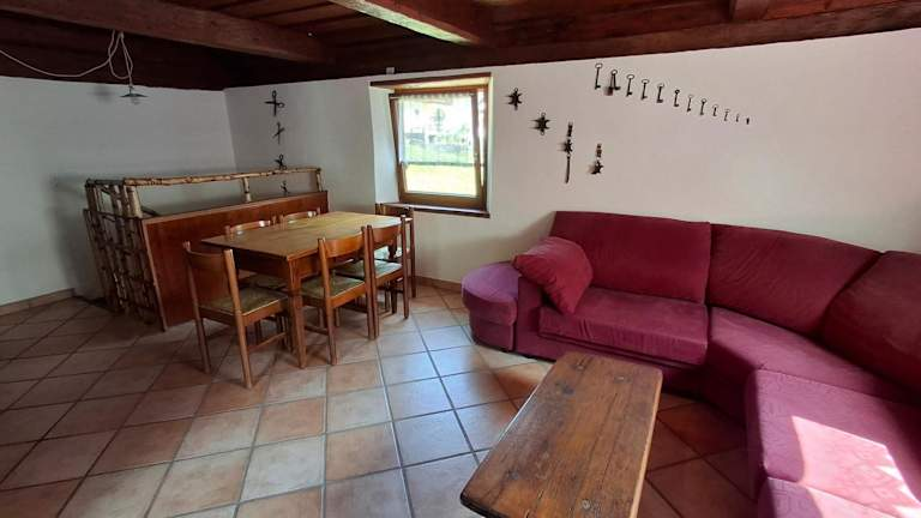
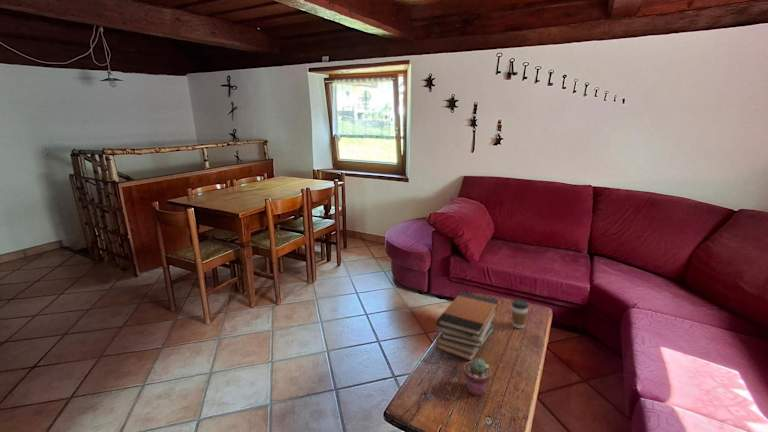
+ potted succulent (477, 375)
+ book stack (467, 323)
+ coffee cup (519, 313)
